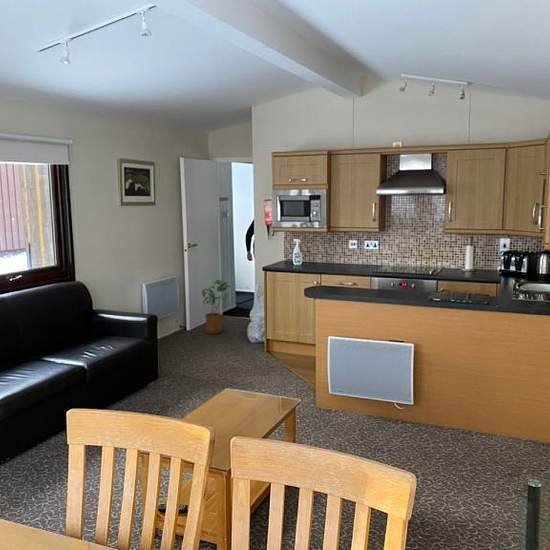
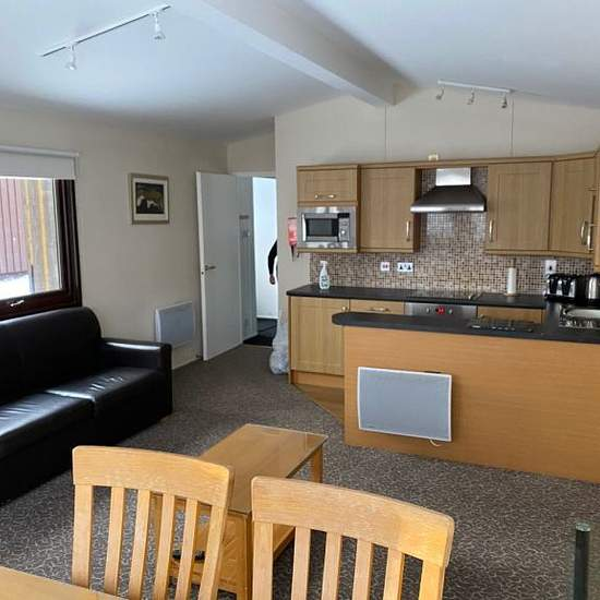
- house plant (213, 307)
